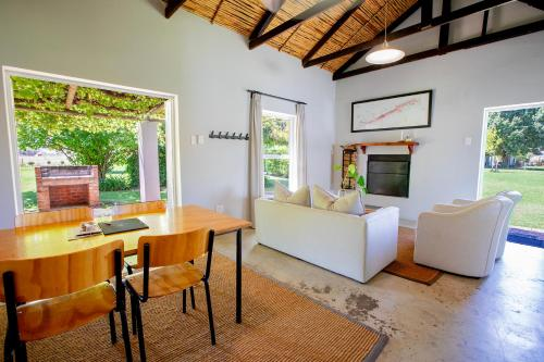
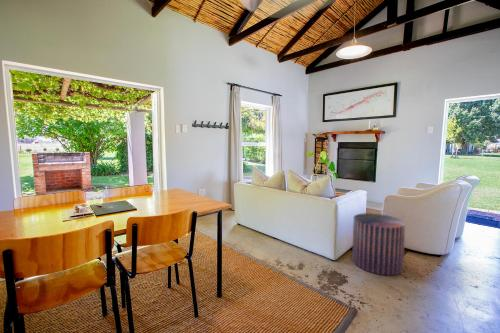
+ pouf (377, 241)
